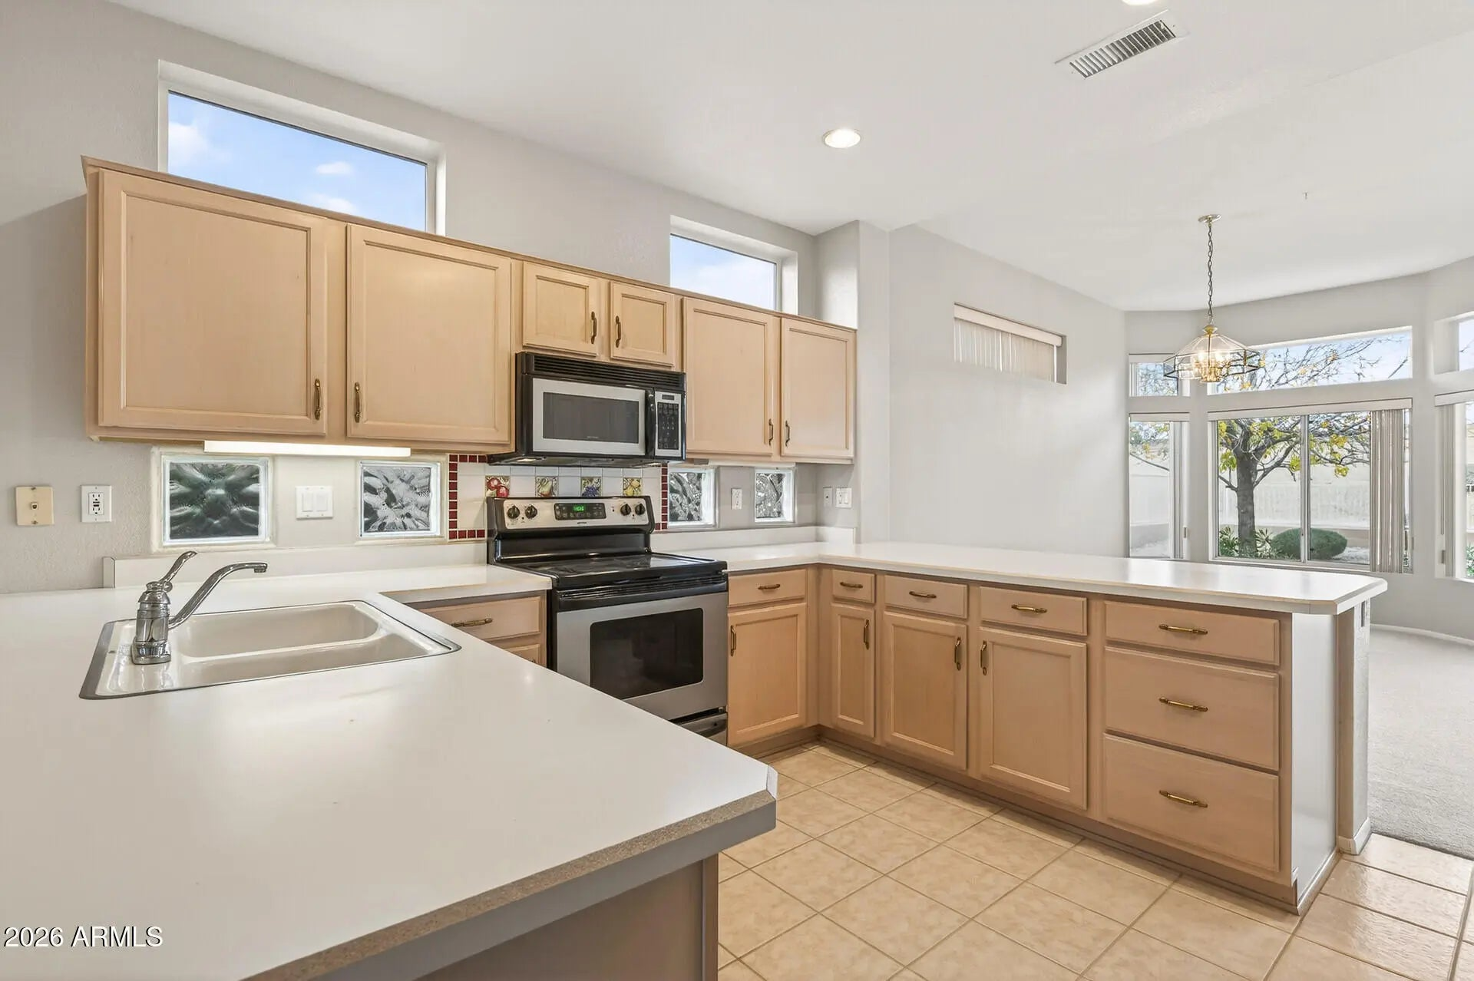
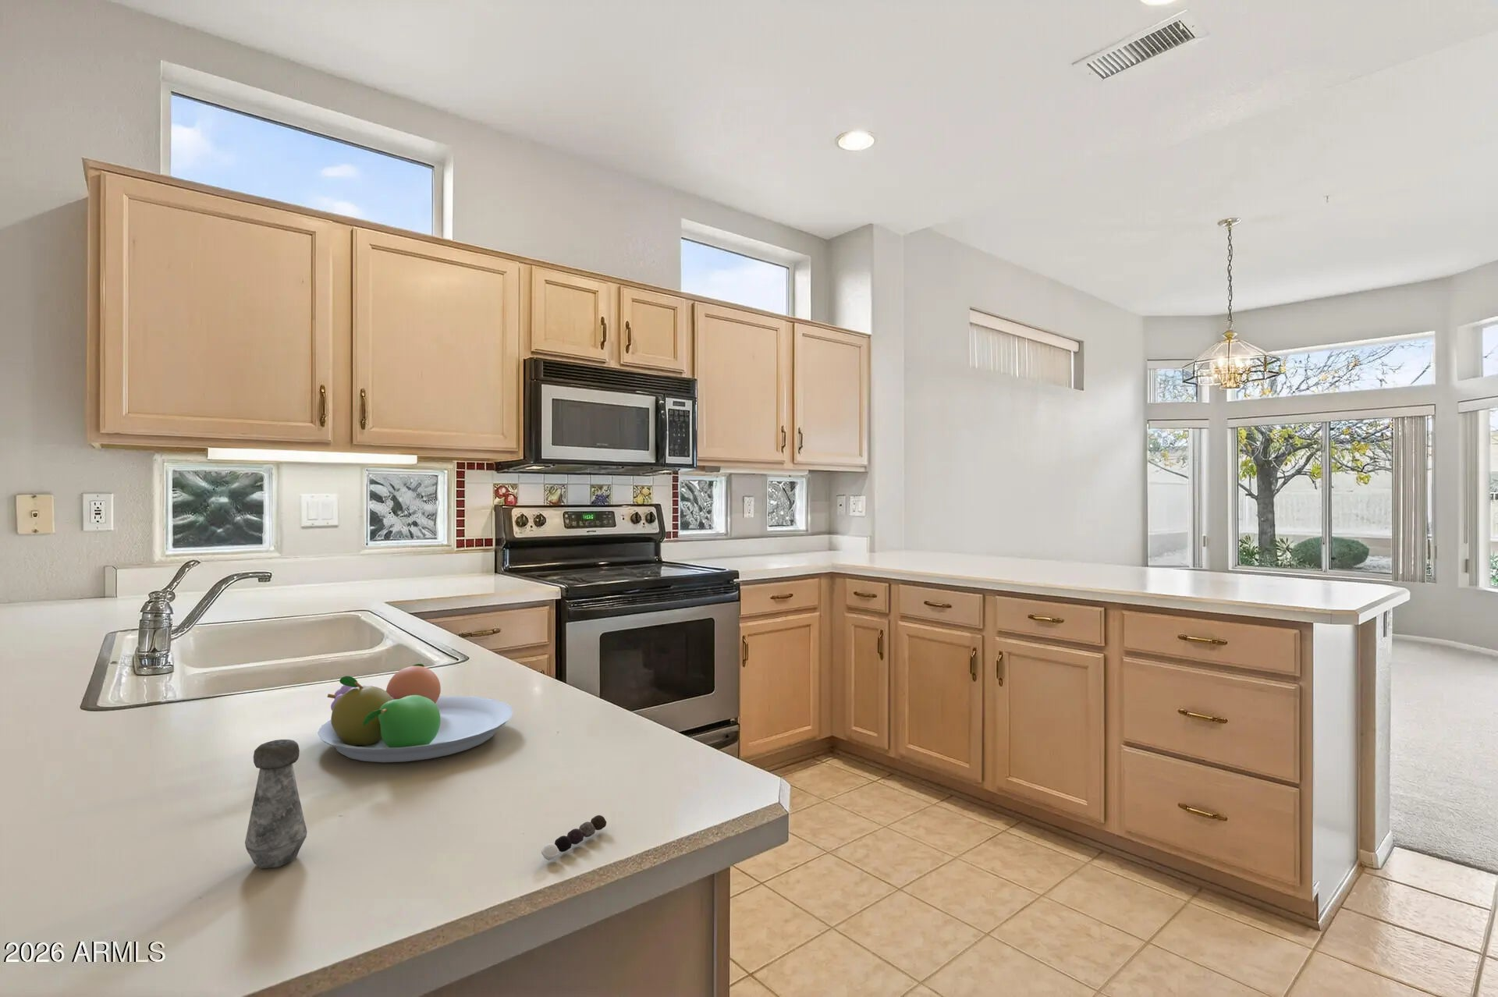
+ salt shaker (276, 800)
+ fruit bowl (414, 703)
+ pepper shaker (575, 837)
